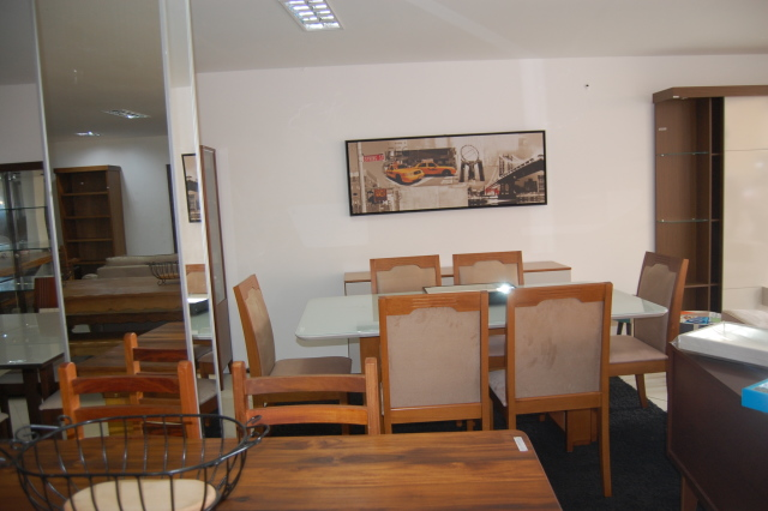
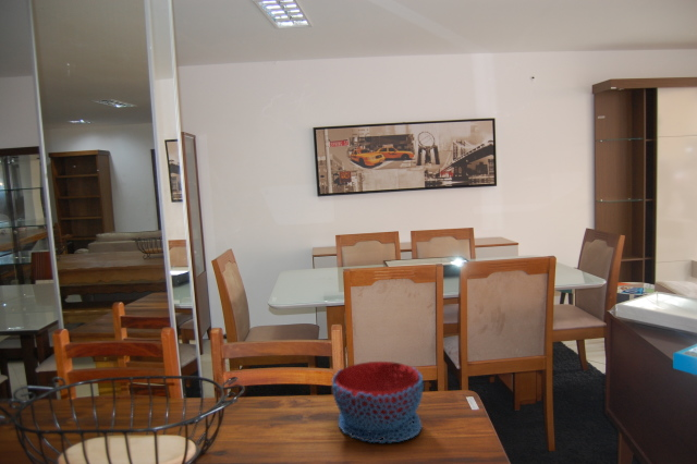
+ bowl (378, 399)
